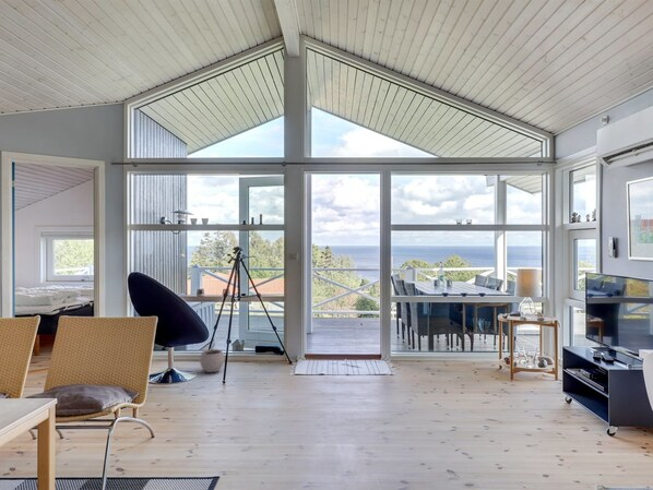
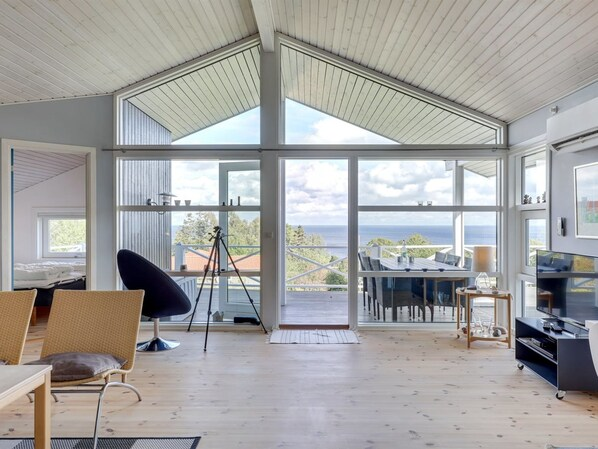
- plant pot (212, 357)
